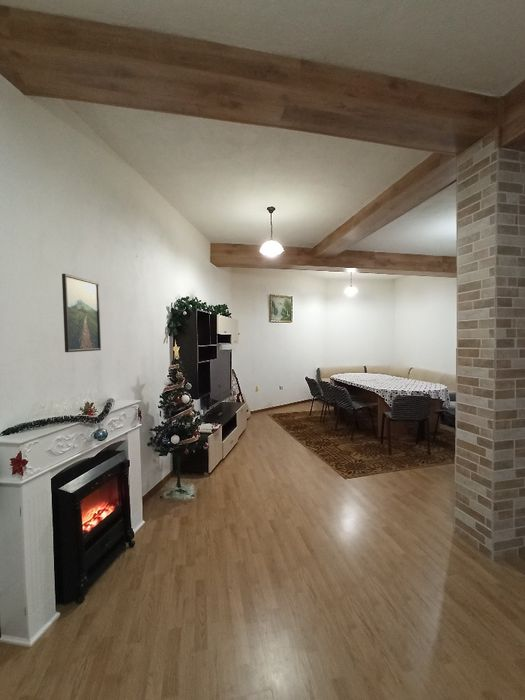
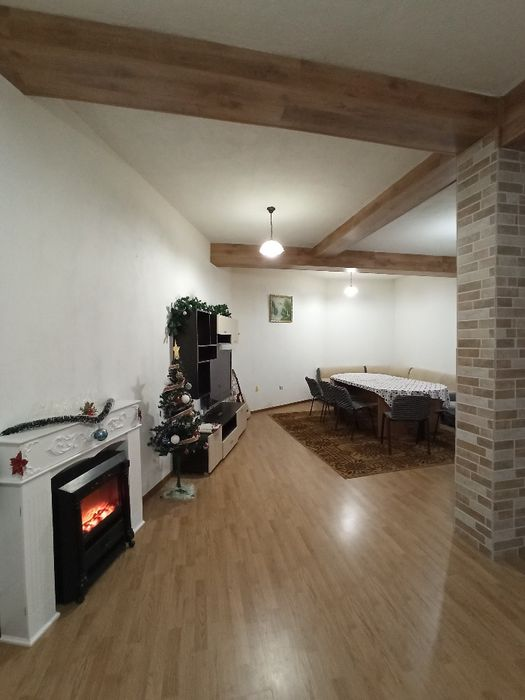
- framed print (83, 315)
